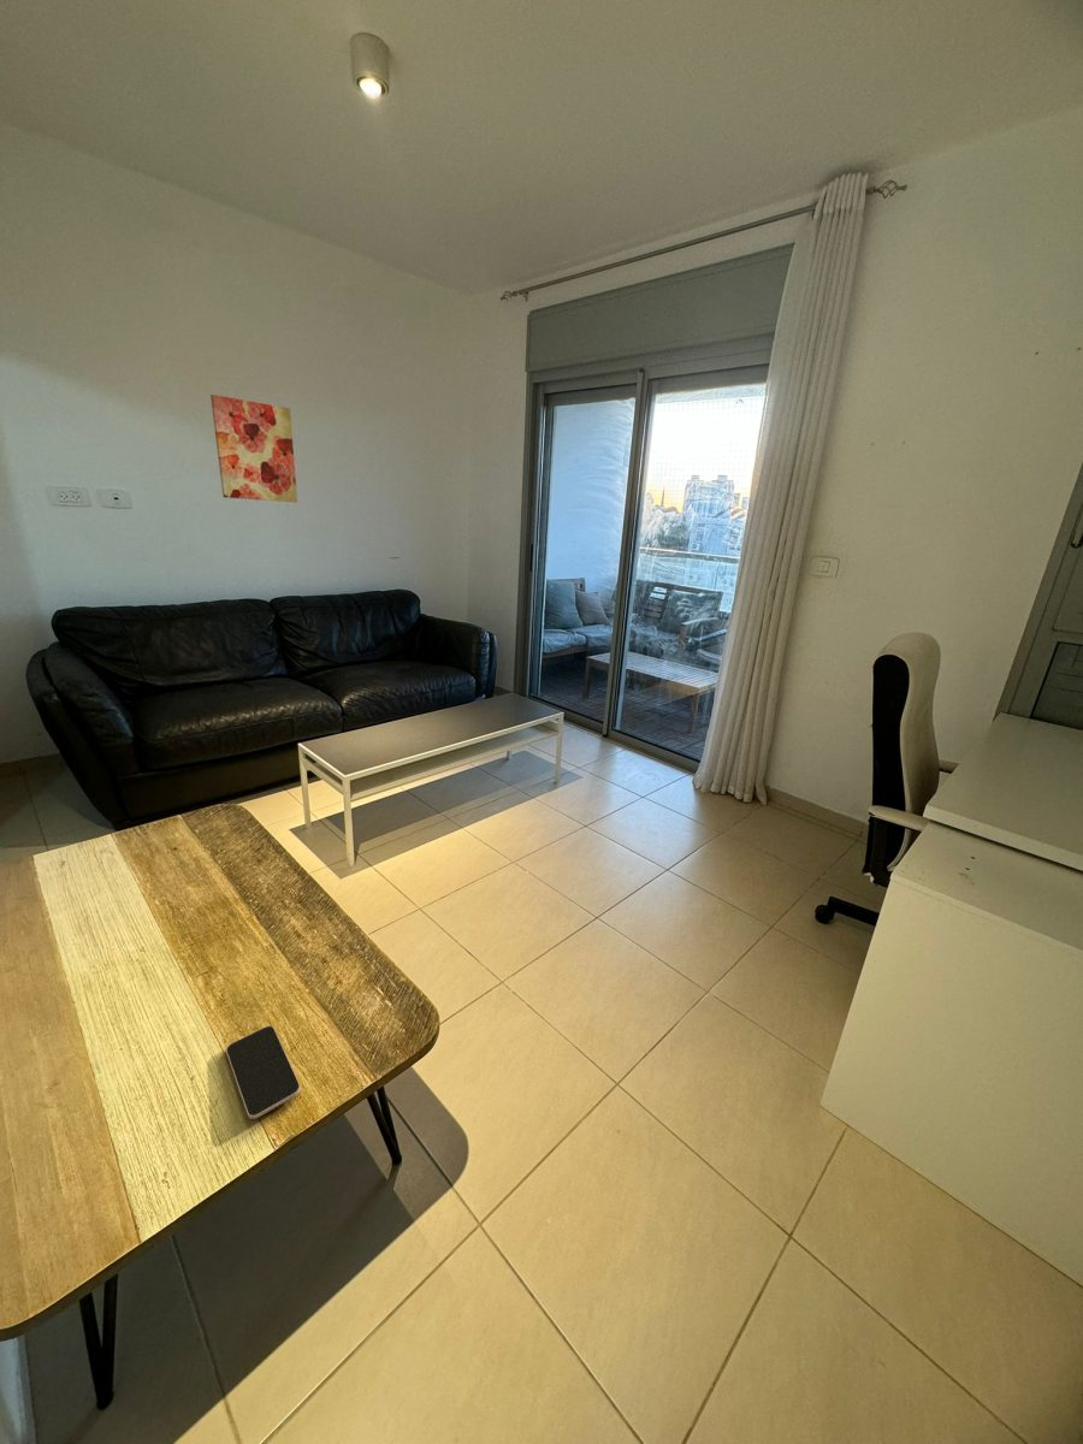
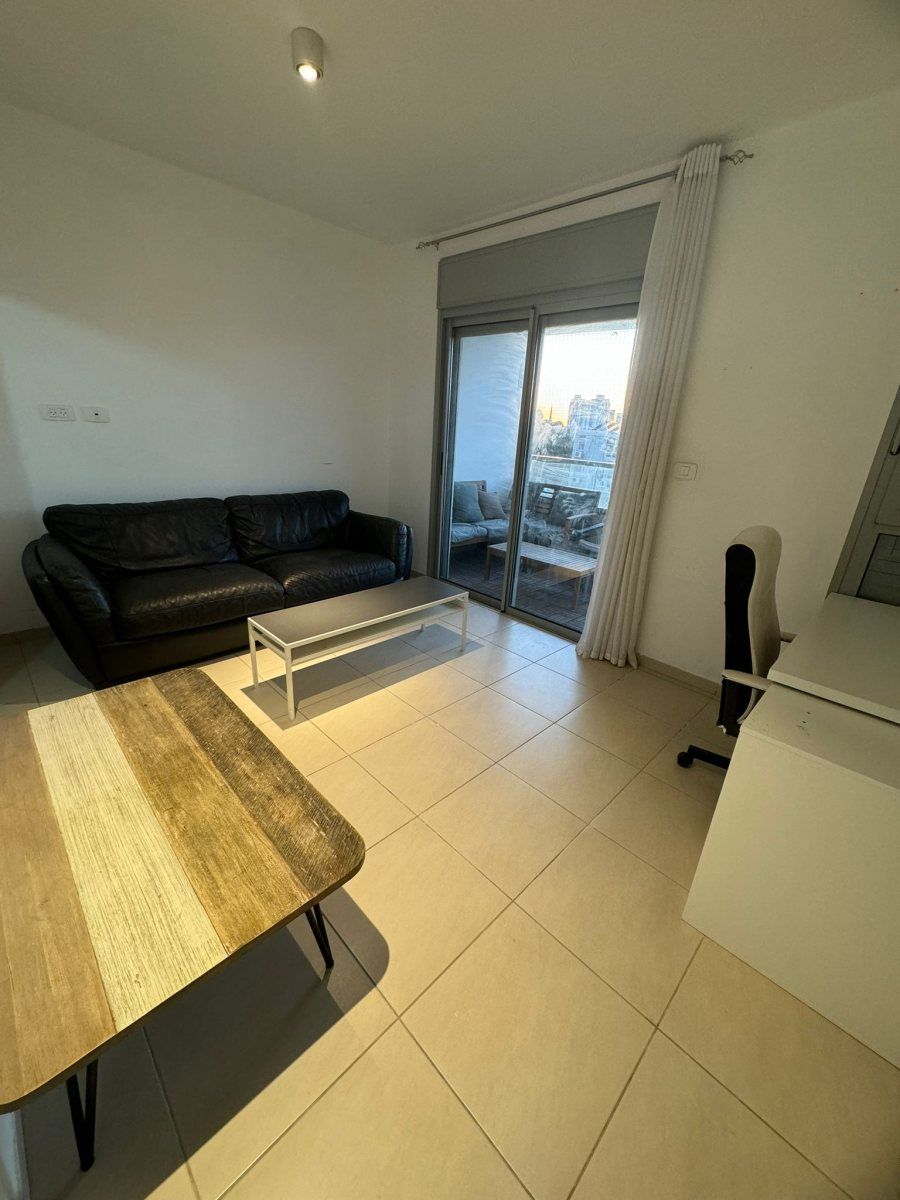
- smartphone (261, 1069)
- wall art (256, 451)
